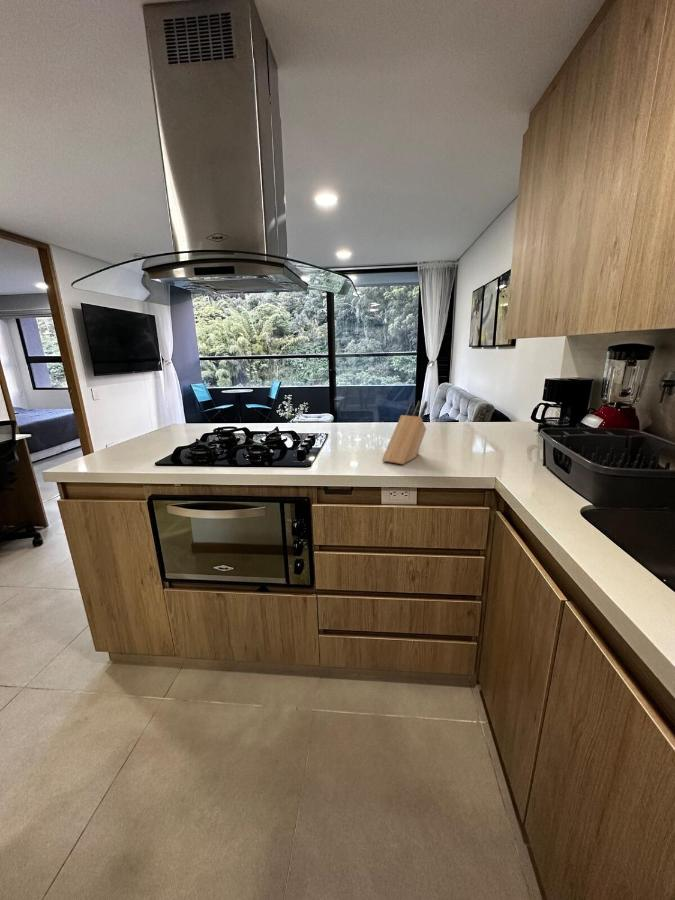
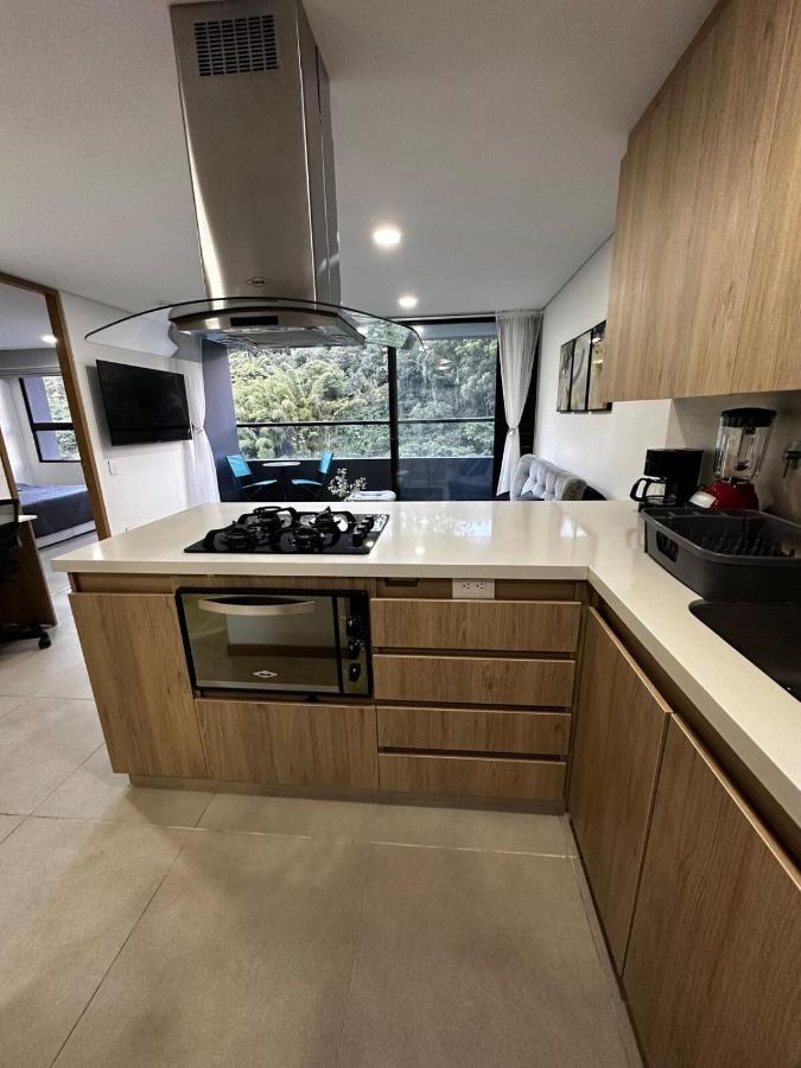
- knife block (407, 430)
